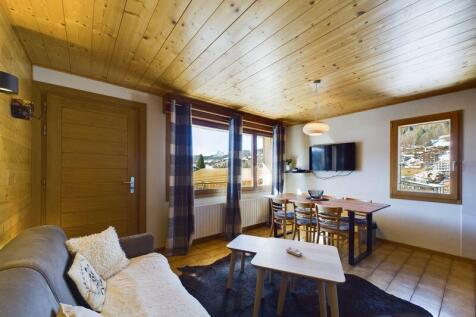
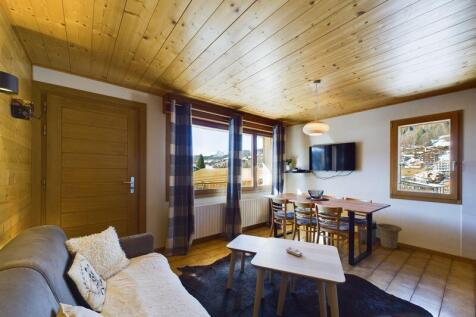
+ basket (388, 236)
